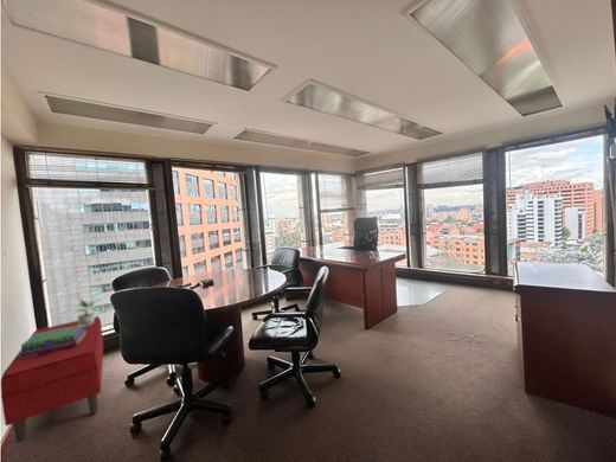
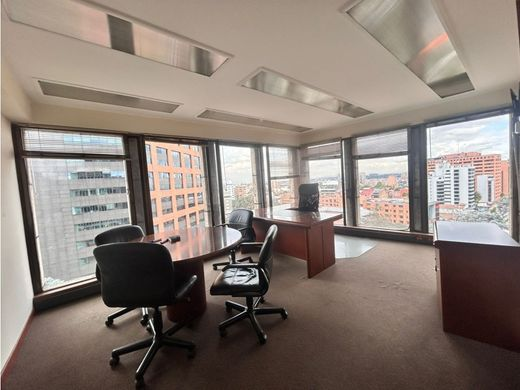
- potted plant (84, 313)
- stack of books (54, 339)
- bench (64, 366)
